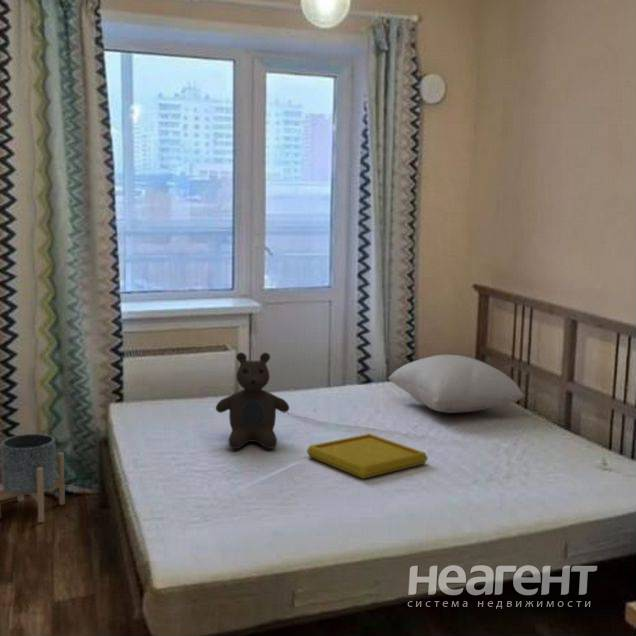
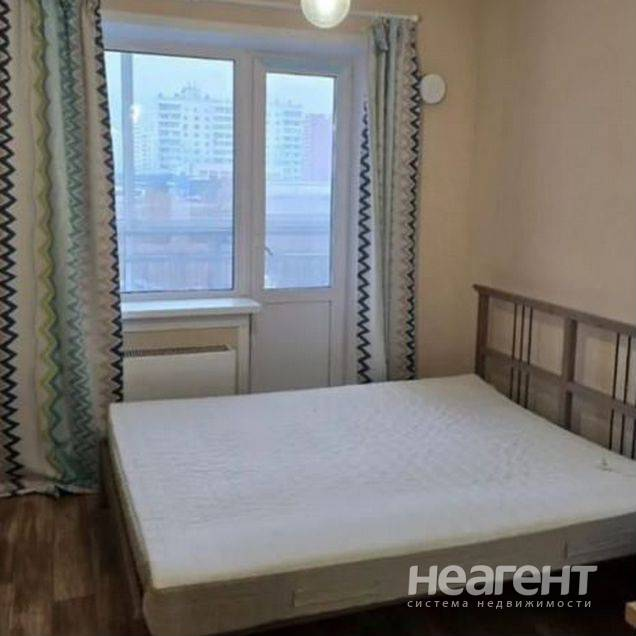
- teddy bear (252, 399)
- serving tray (366, 454)
- pillow (454, 383)
- planter (29, 476)
